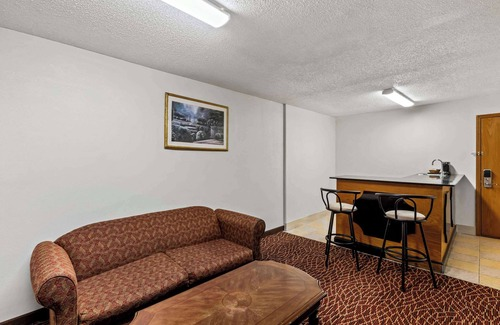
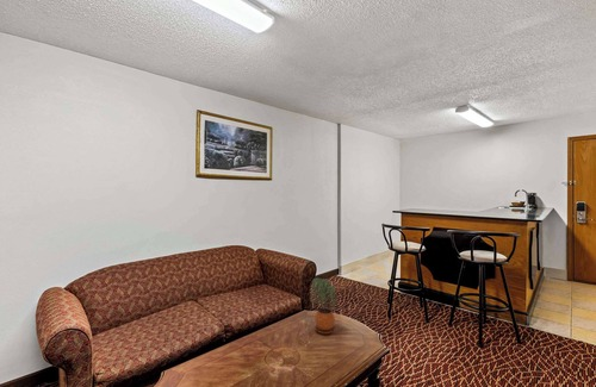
+ potted plant (323, 304)
